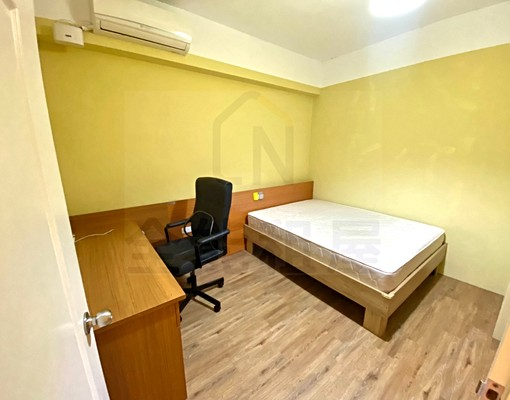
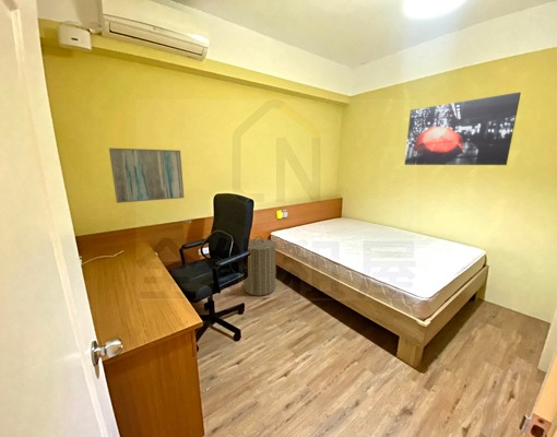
+ laundry hamper (259, 262)
+ wall art (452, 134)
+ wall art (150, 175)
